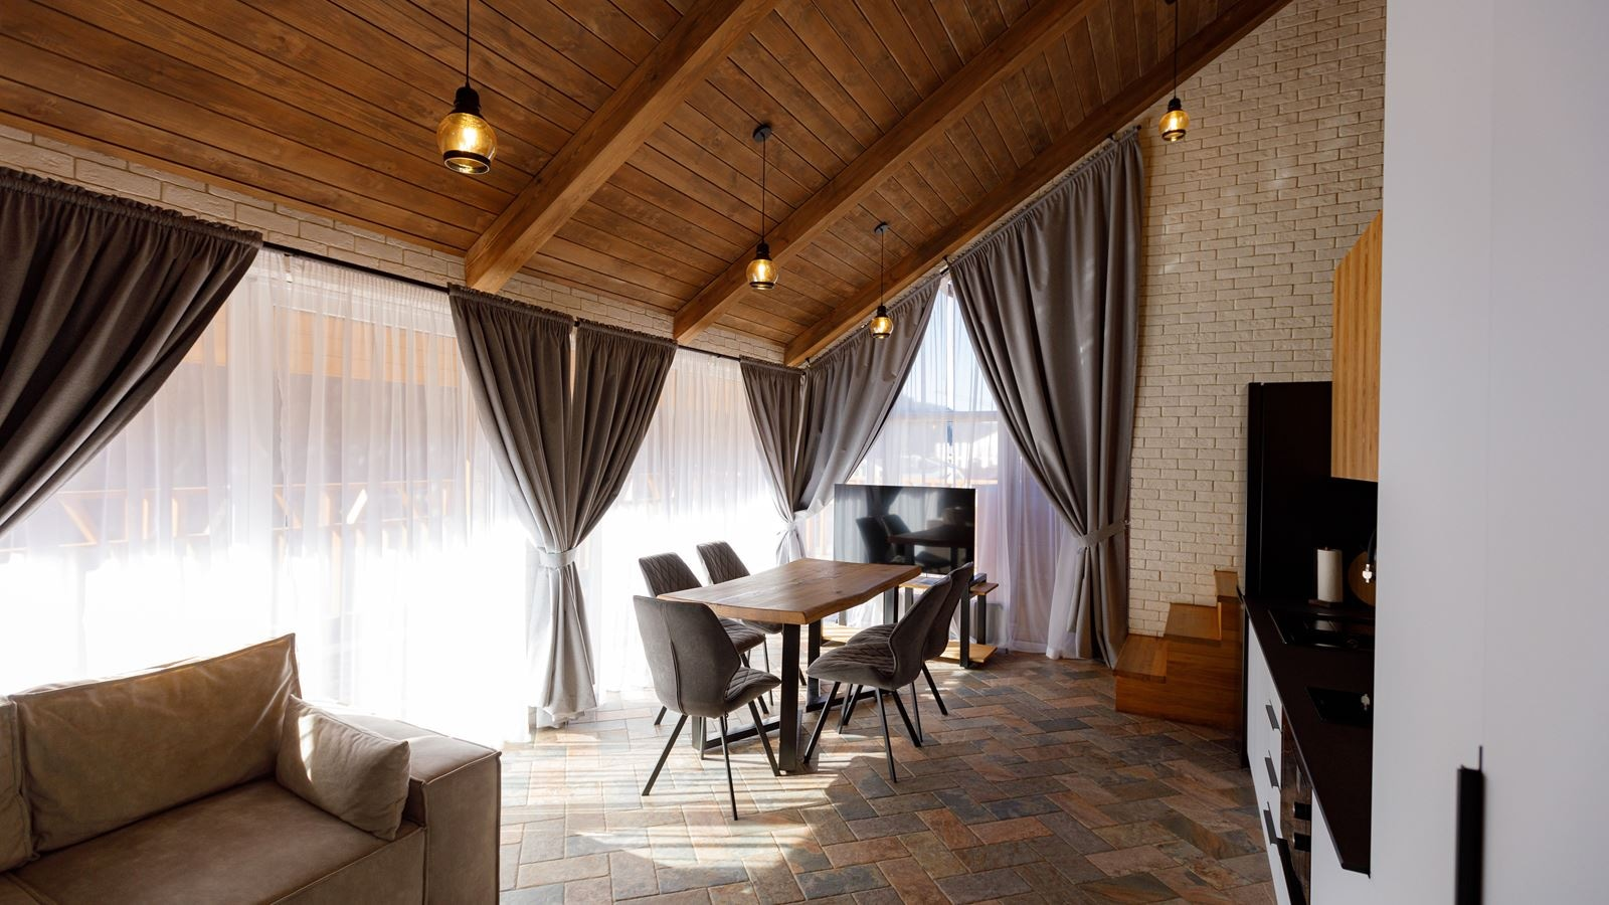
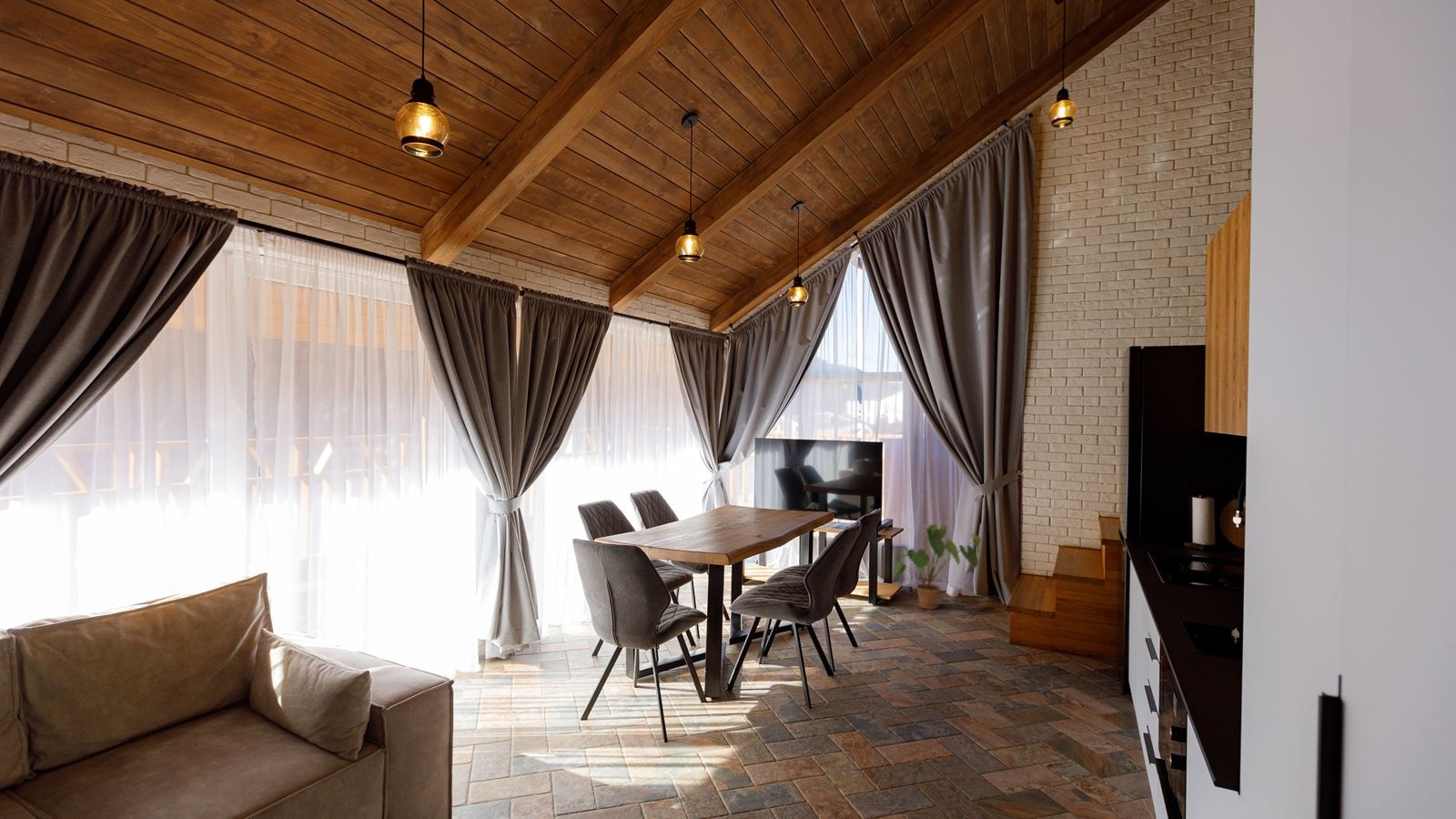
+ house plant (935, 564)
